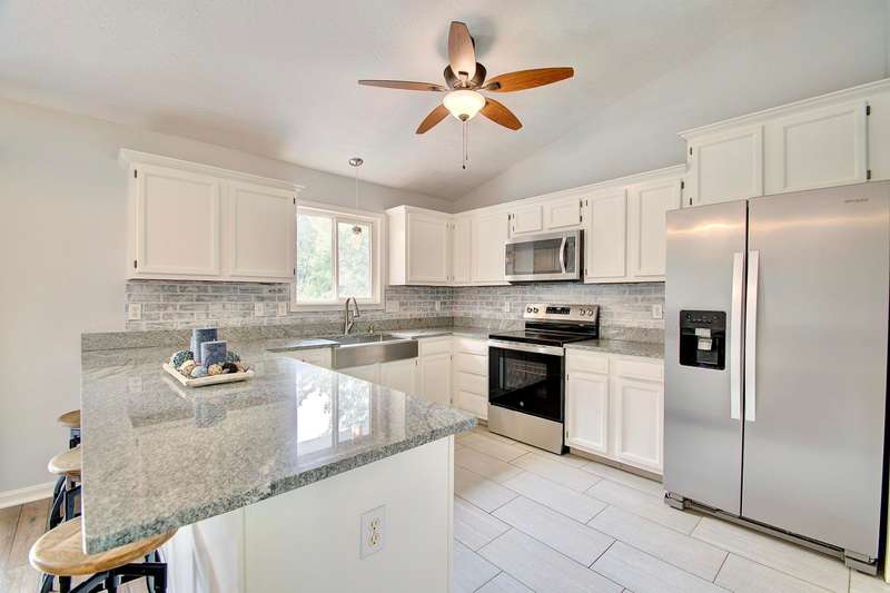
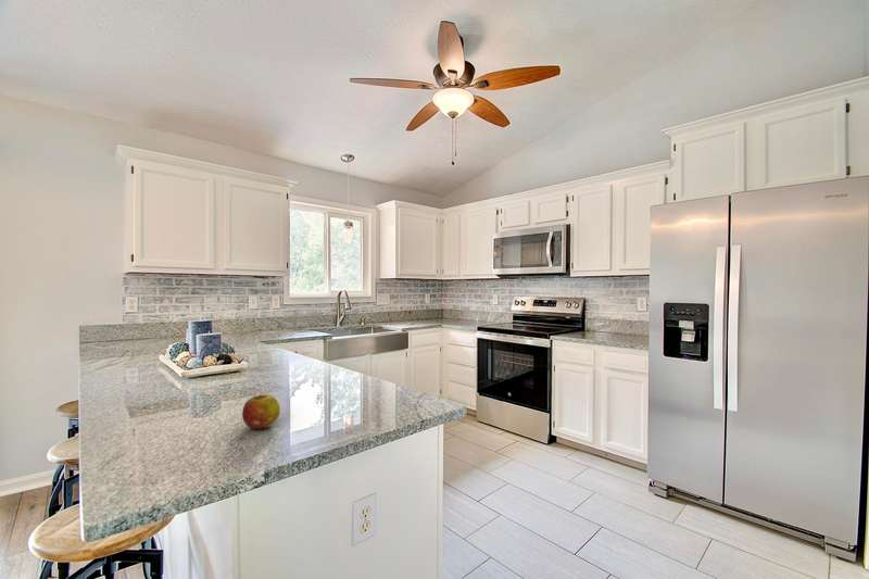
+ fruit (261, 411)
